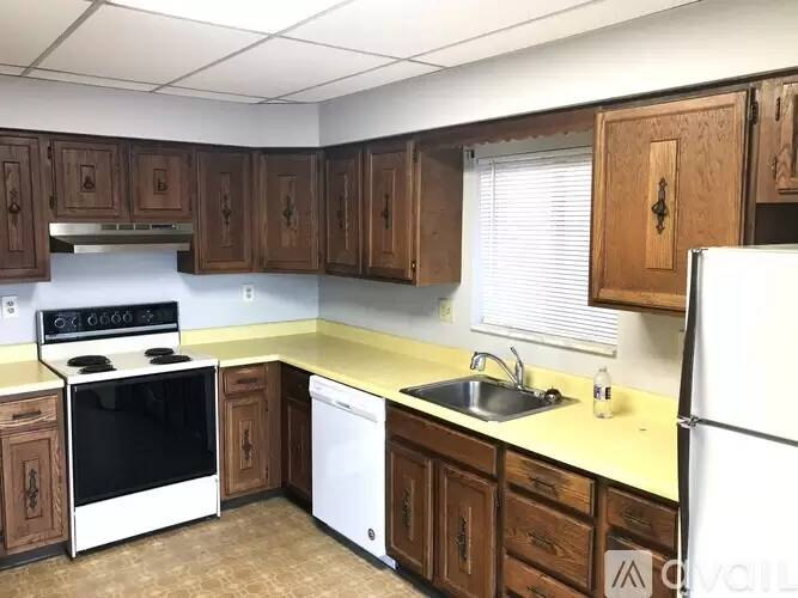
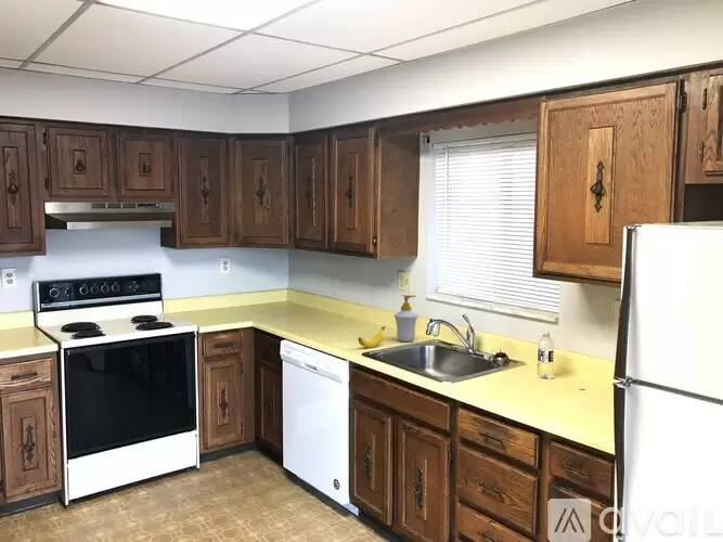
+ soap bottle (405, 318)
+ banana (373, 338)
